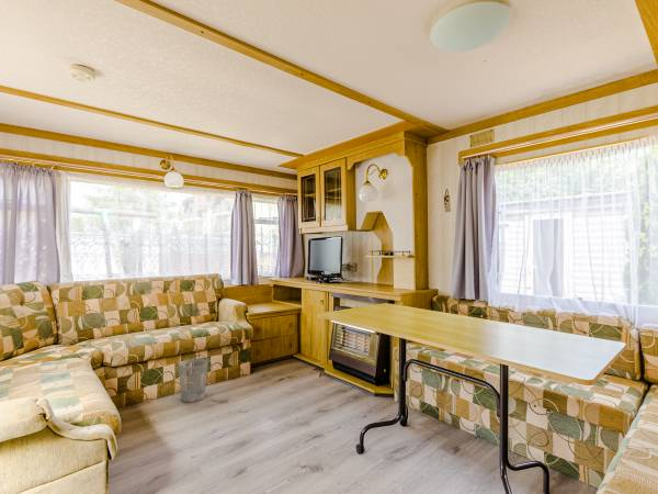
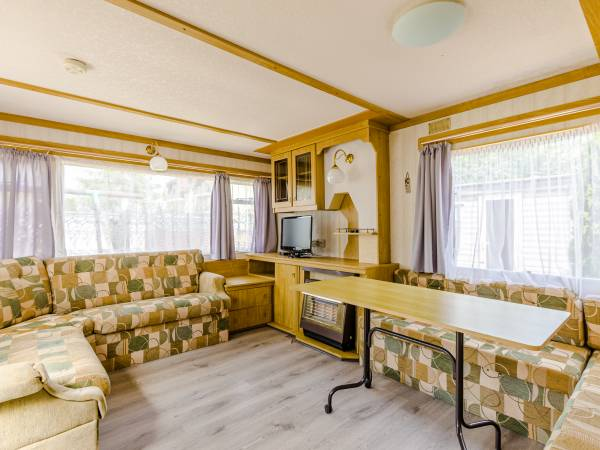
- wastebasket (192, 380)
